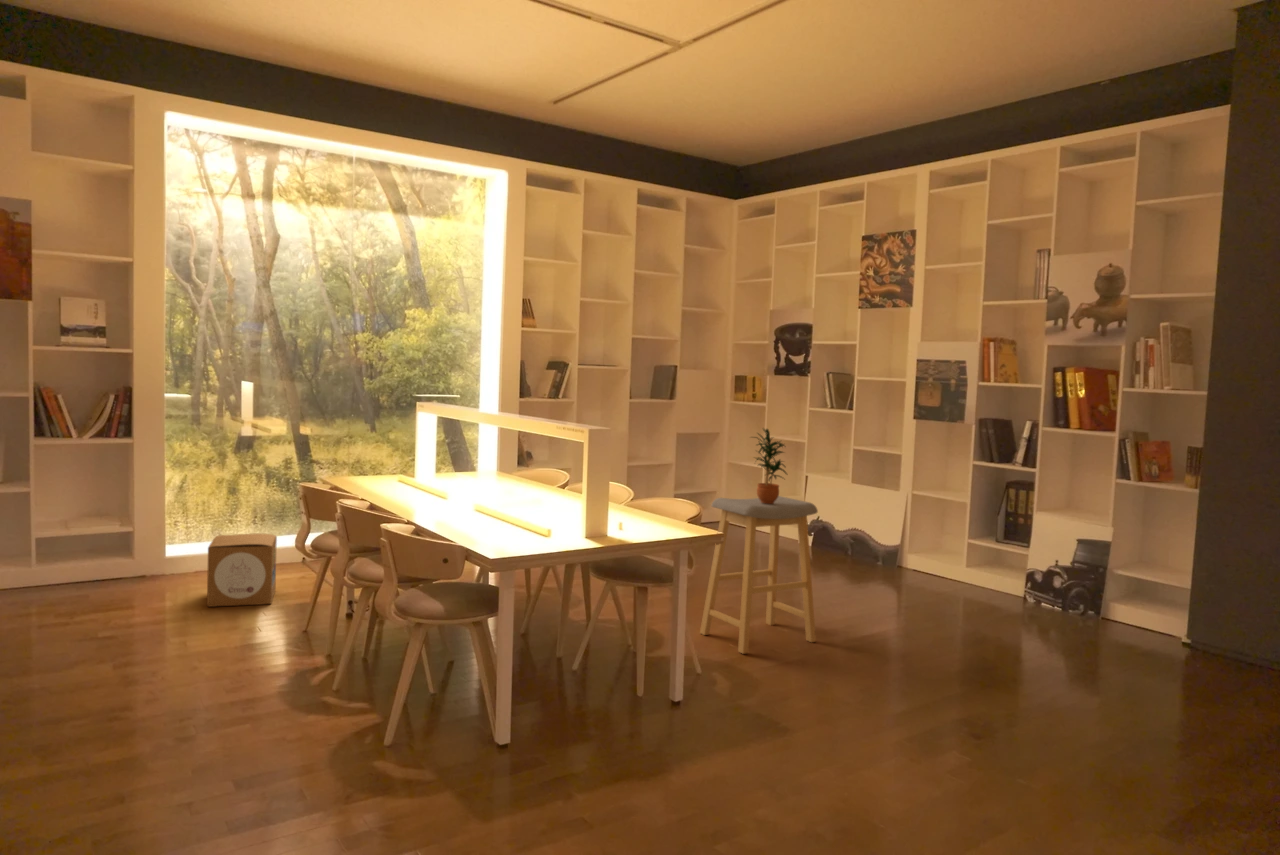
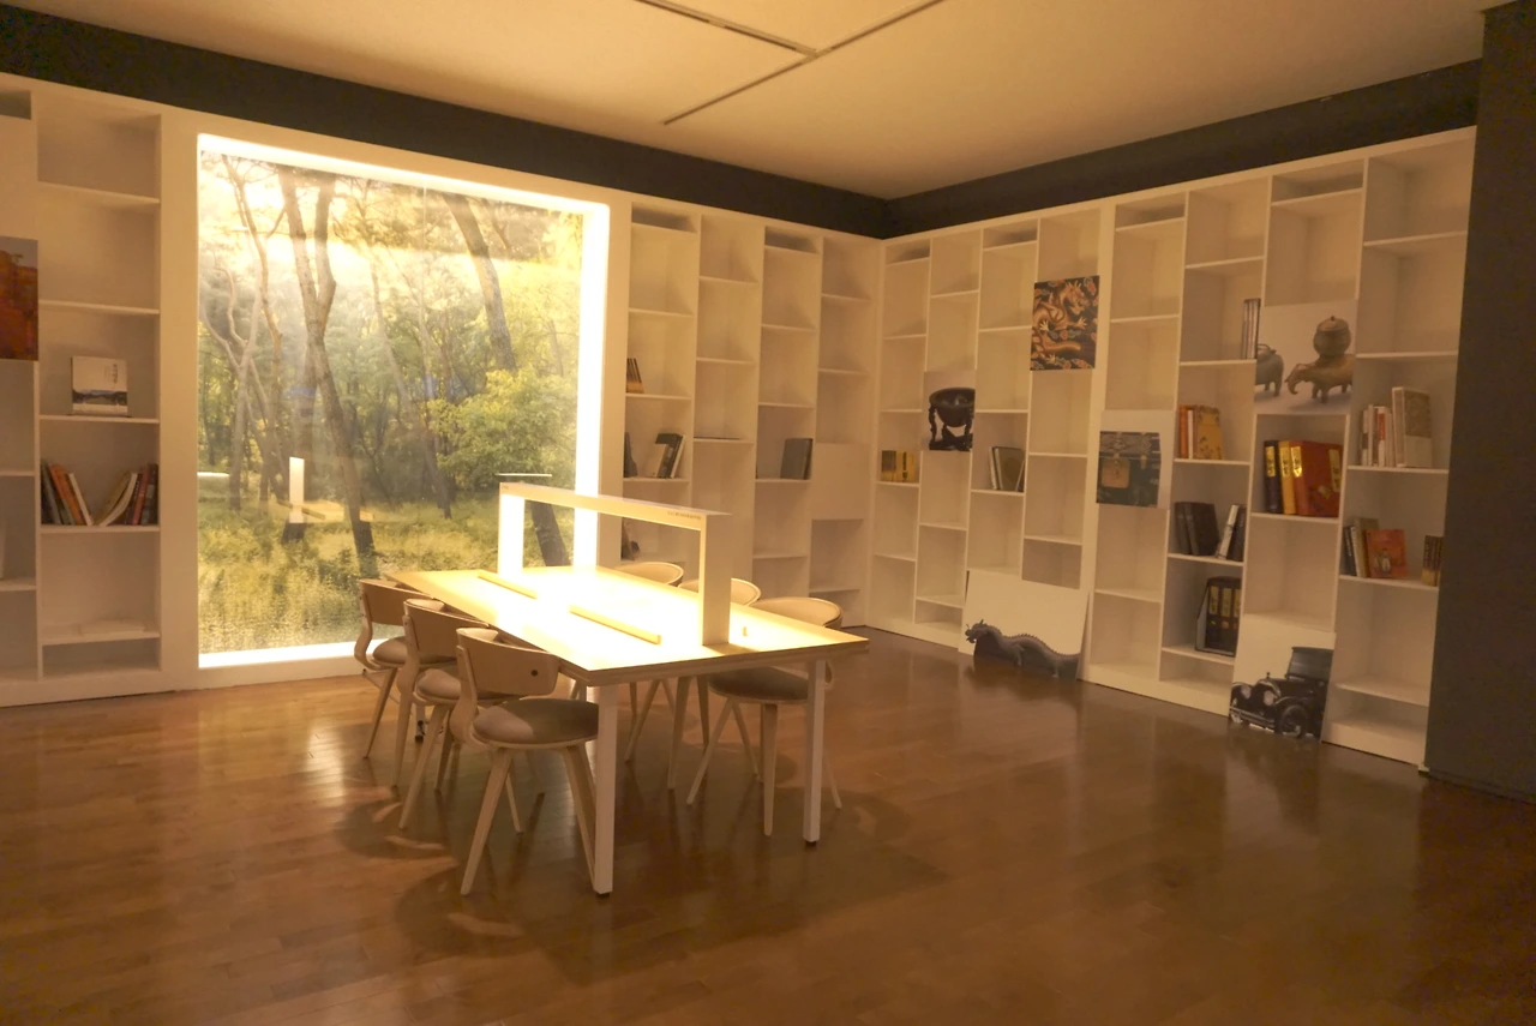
- cardboard box (242, 568)
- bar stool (761, 570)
- potted plant (768, 463)
